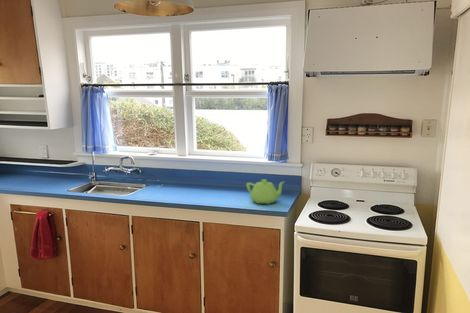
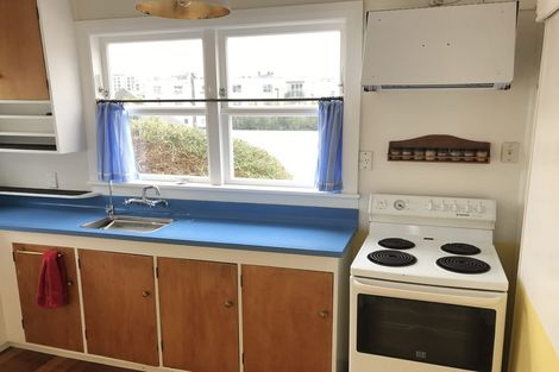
- teapot (265, 190)
